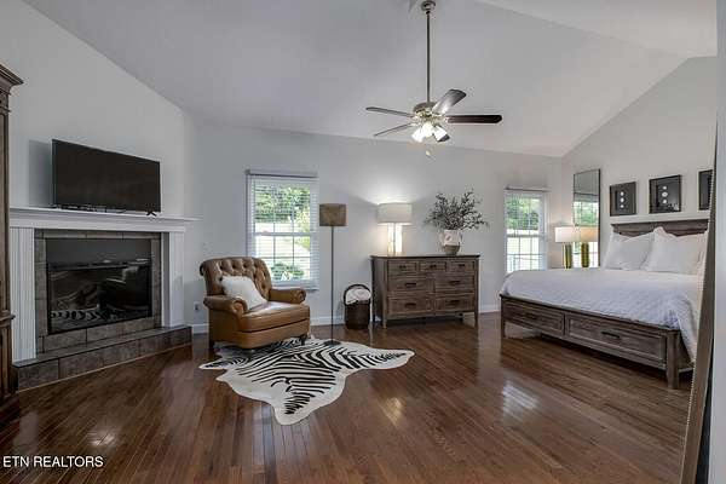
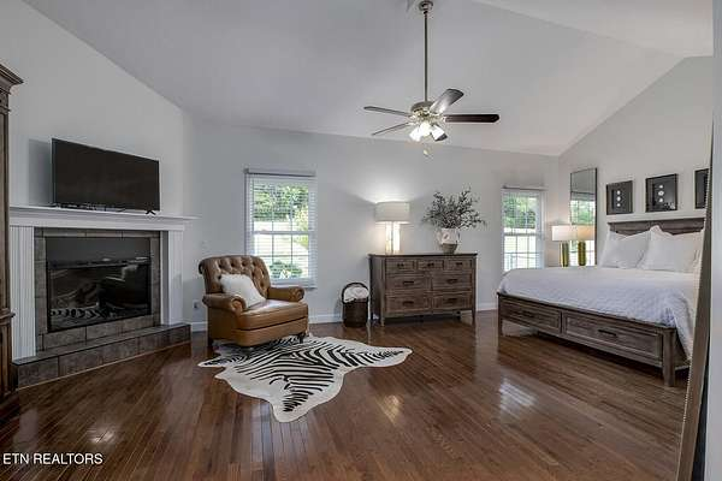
- floor lamp (332, 273)
